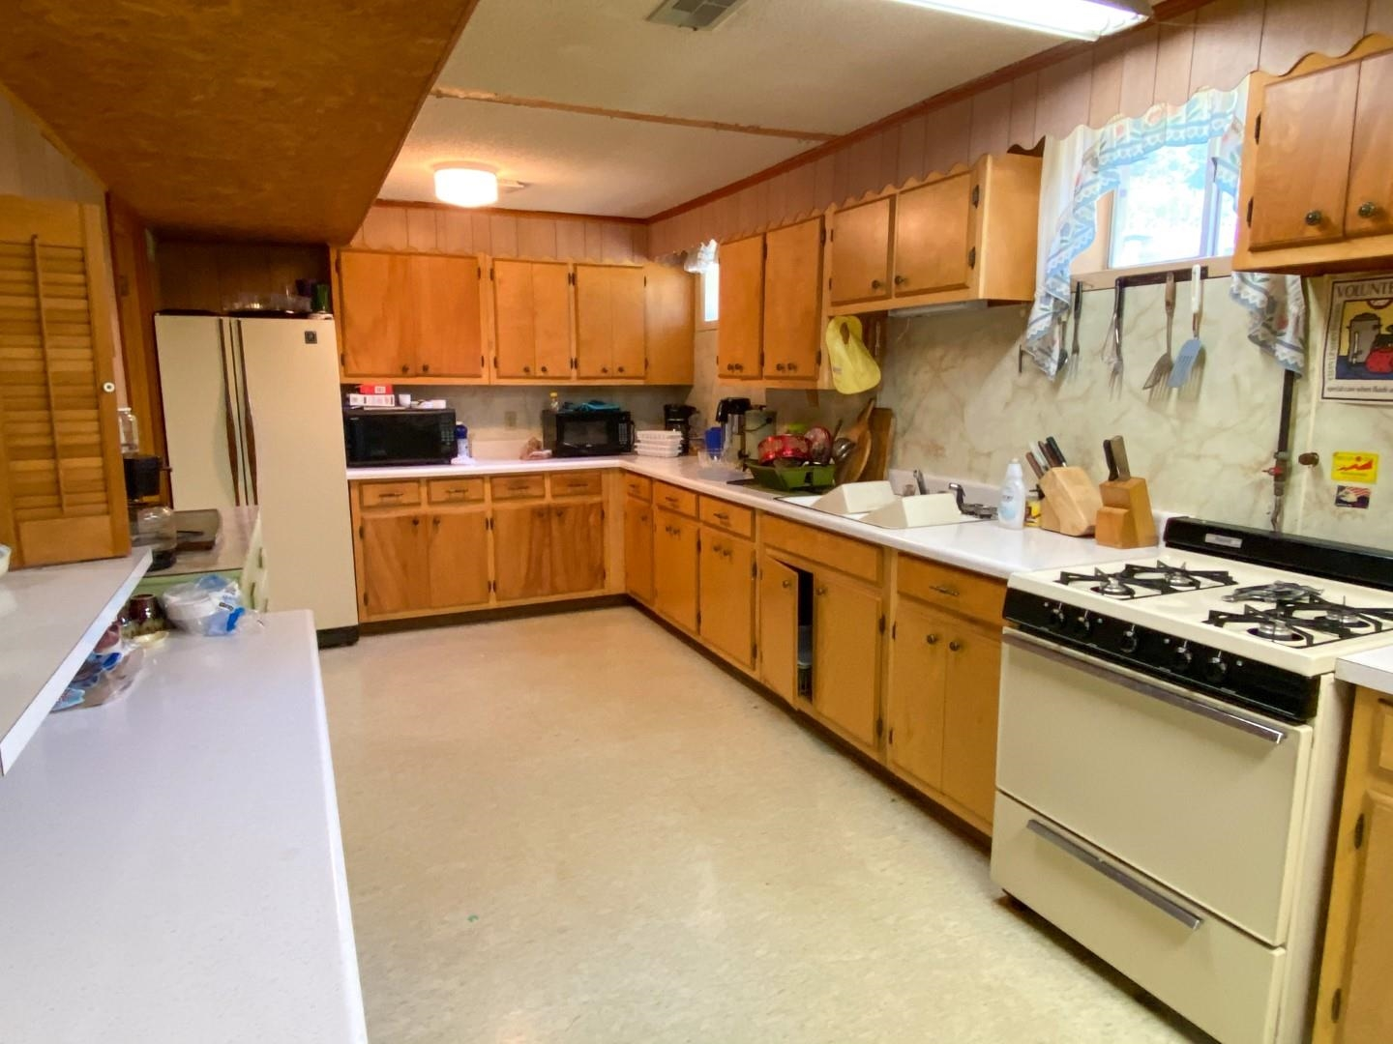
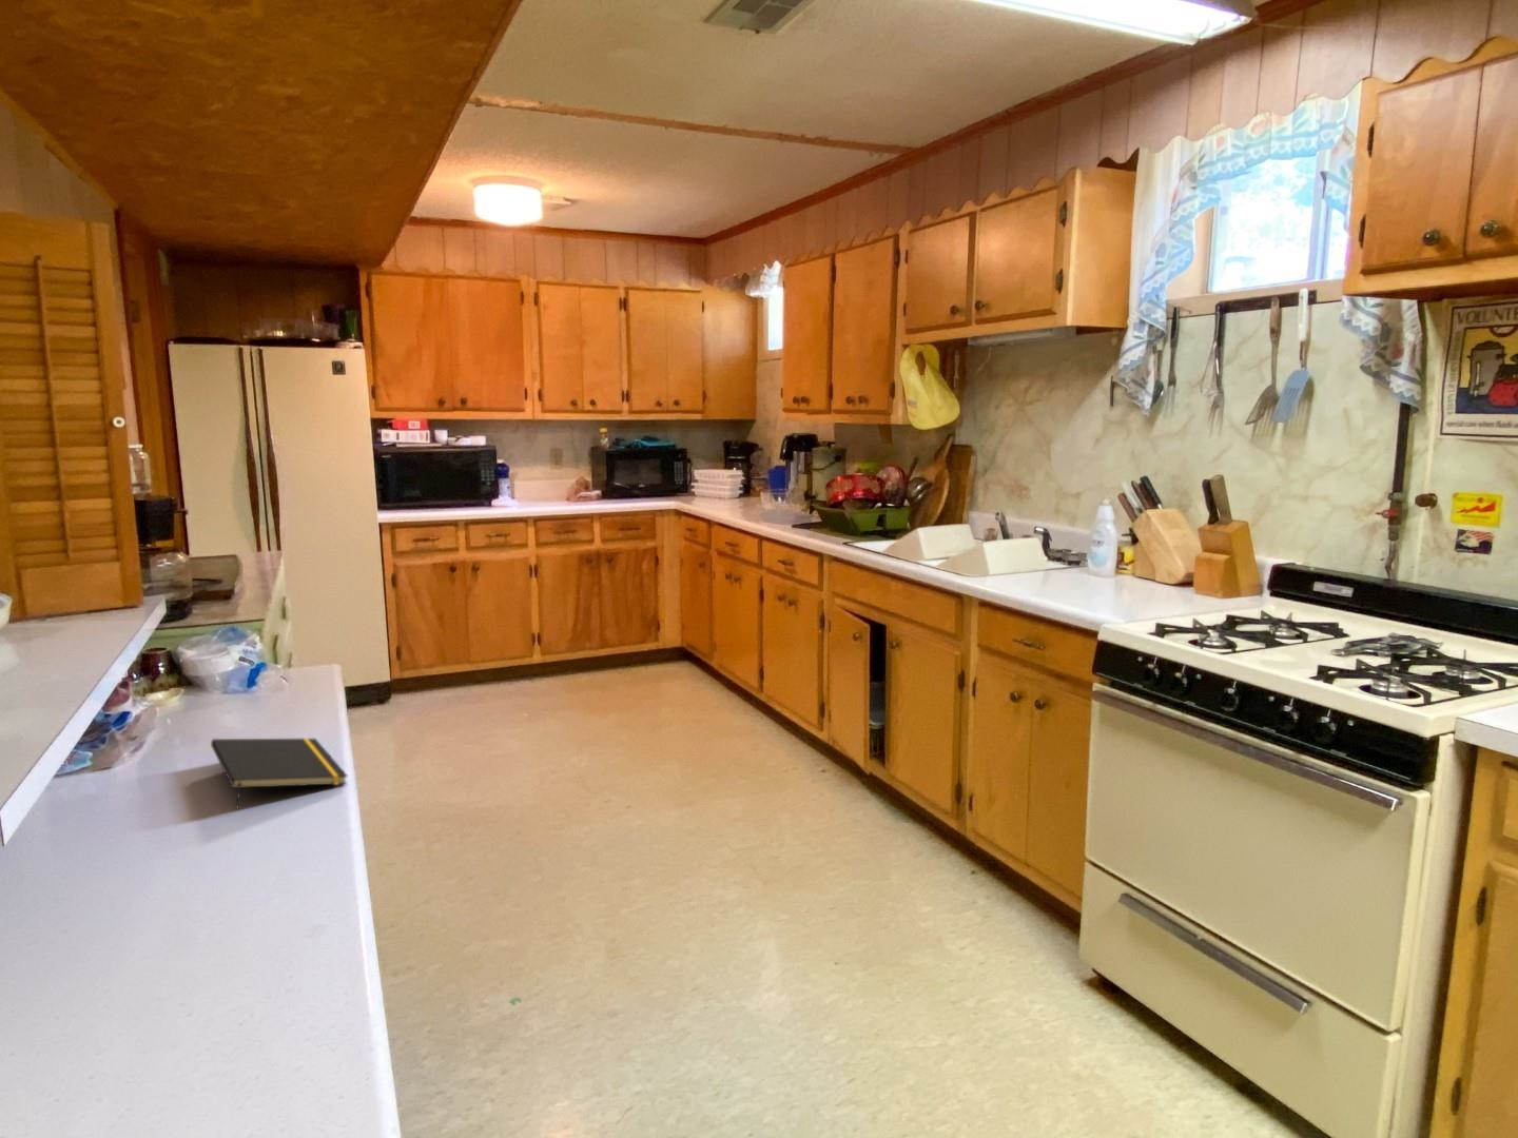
+ notepad (277, 760)
